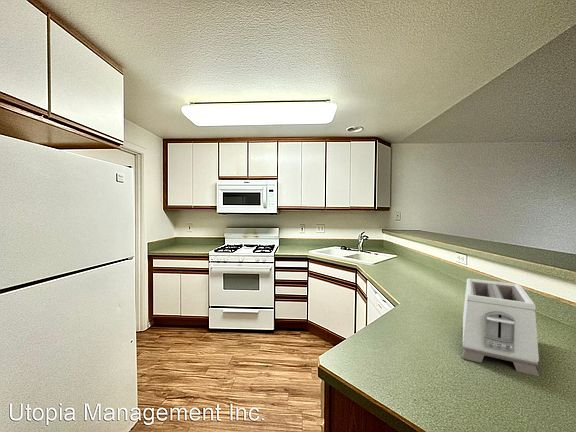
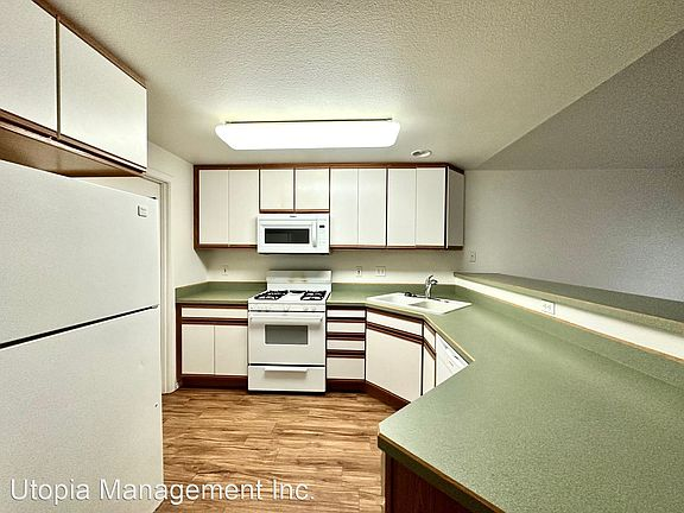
- toaster (495, 319)
